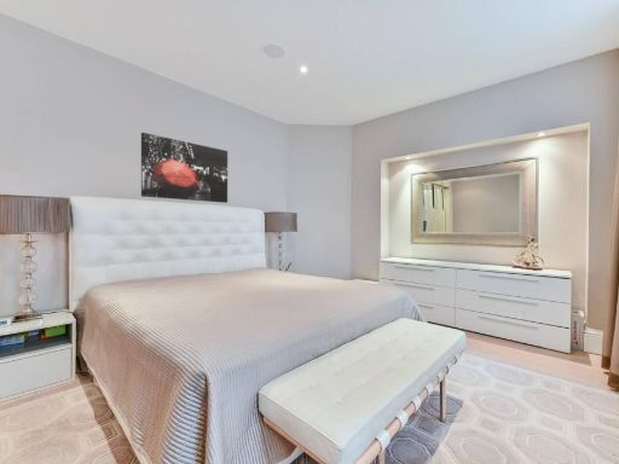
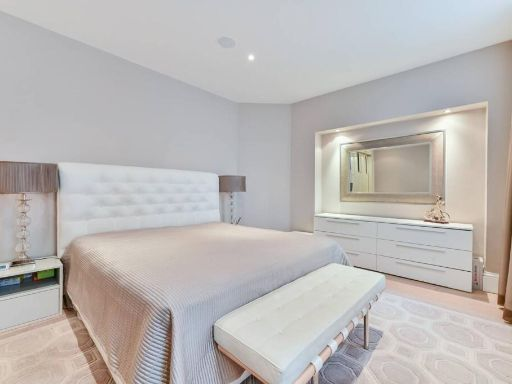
- wall art (189, 170)
